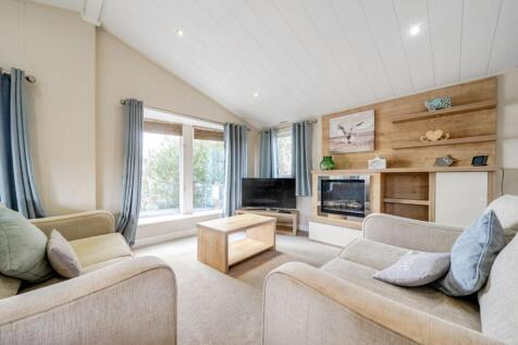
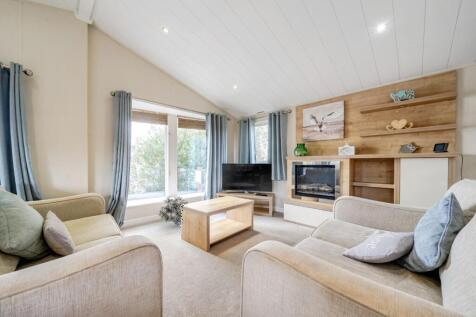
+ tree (174, 209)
